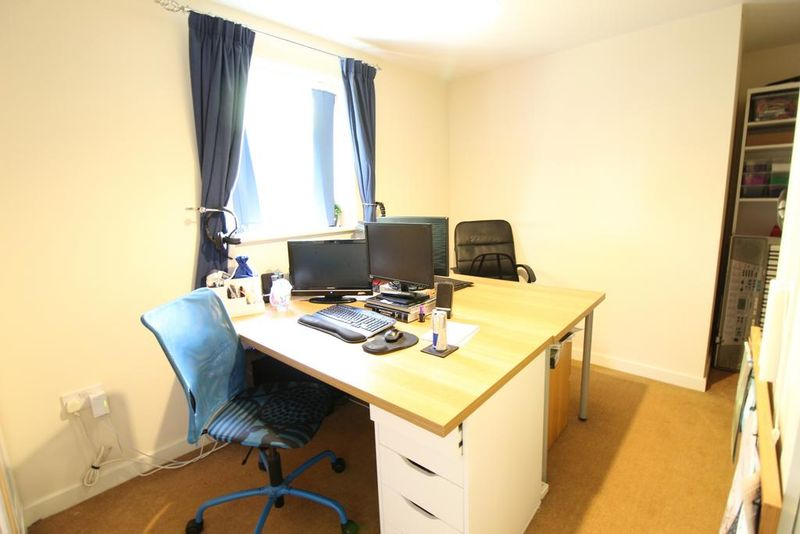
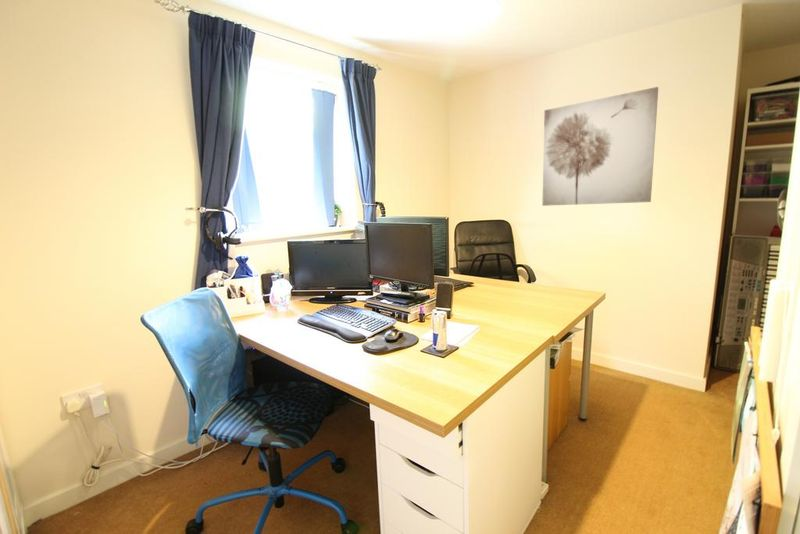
+ wall art (594, 153)
